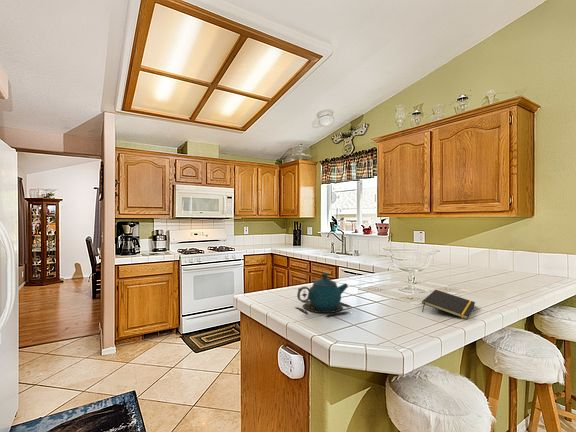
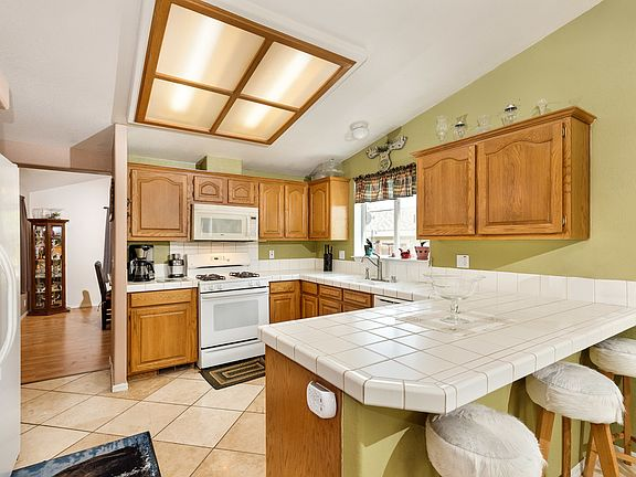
- notepad (449, 302)
- teapot (322, 290)
